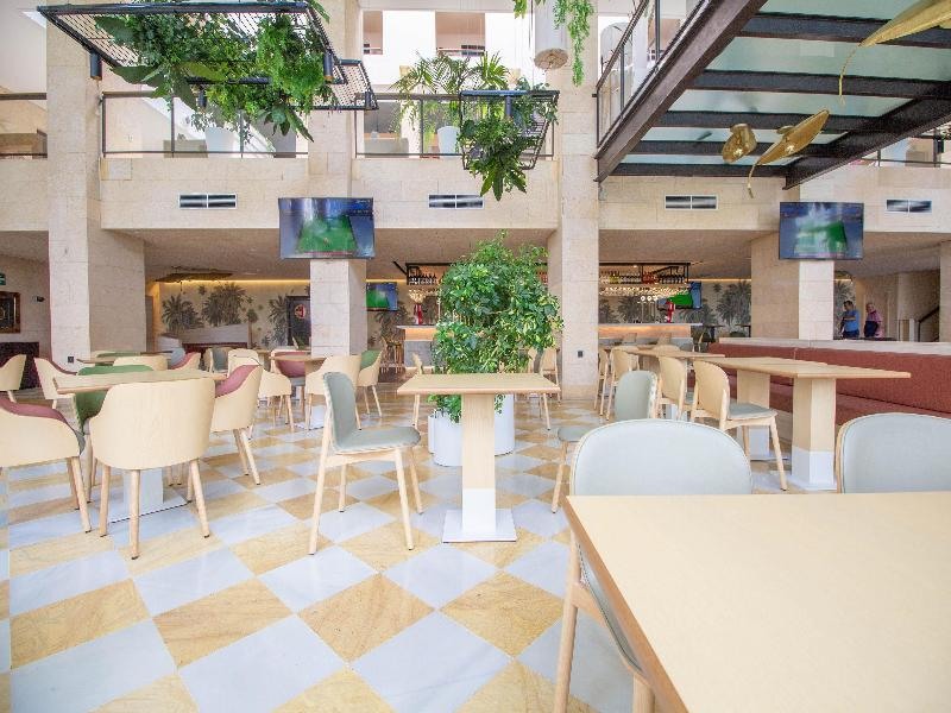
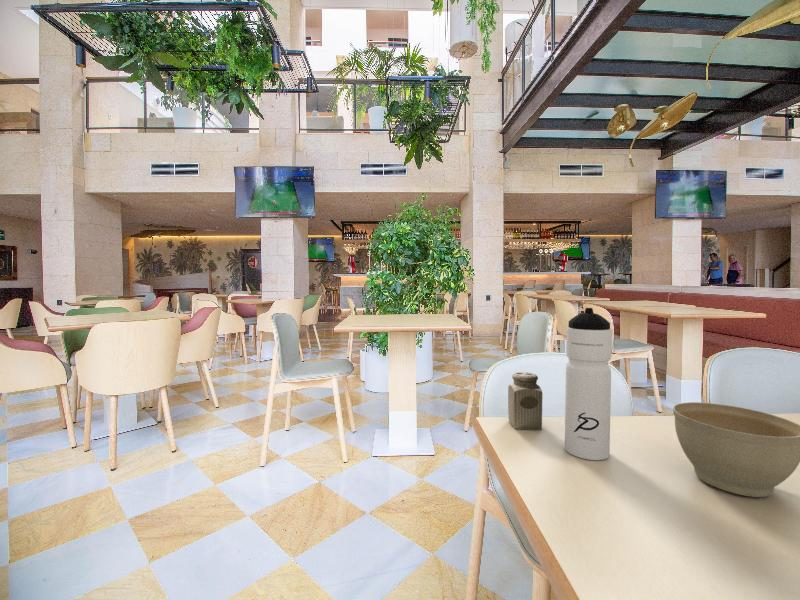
+ planter bowl (733, 449)
+ salt shaker (524, 398)
+ water bottle (587, 380)
